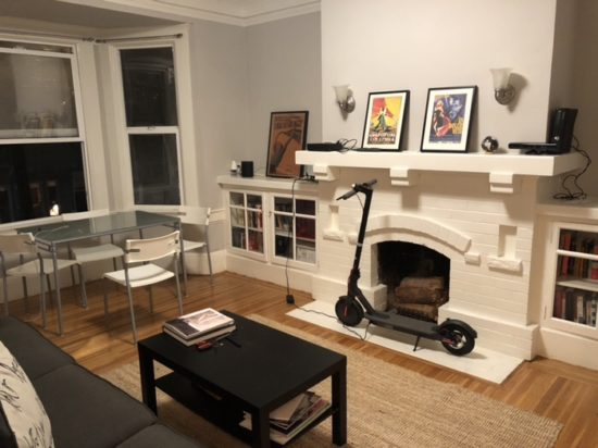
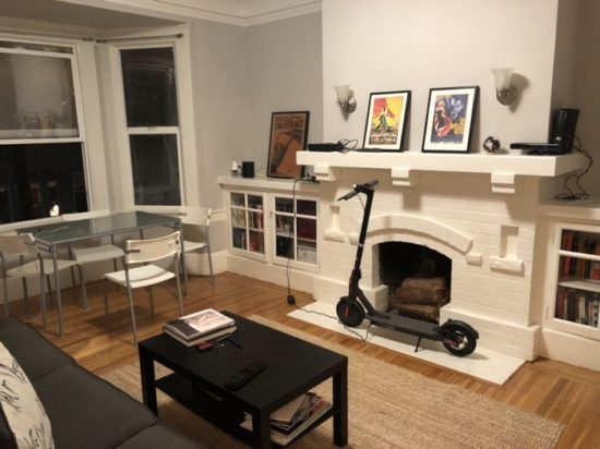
+ remote control (247, 374)
